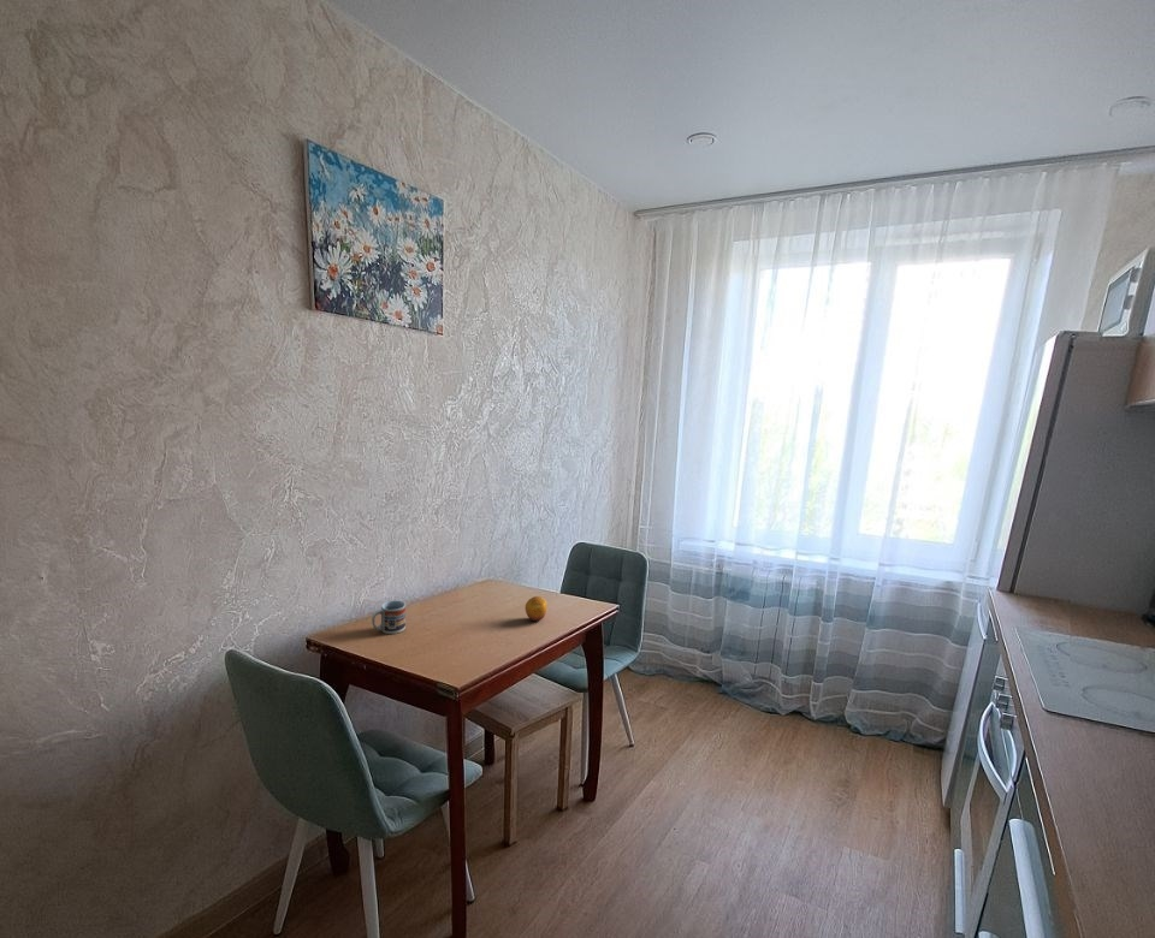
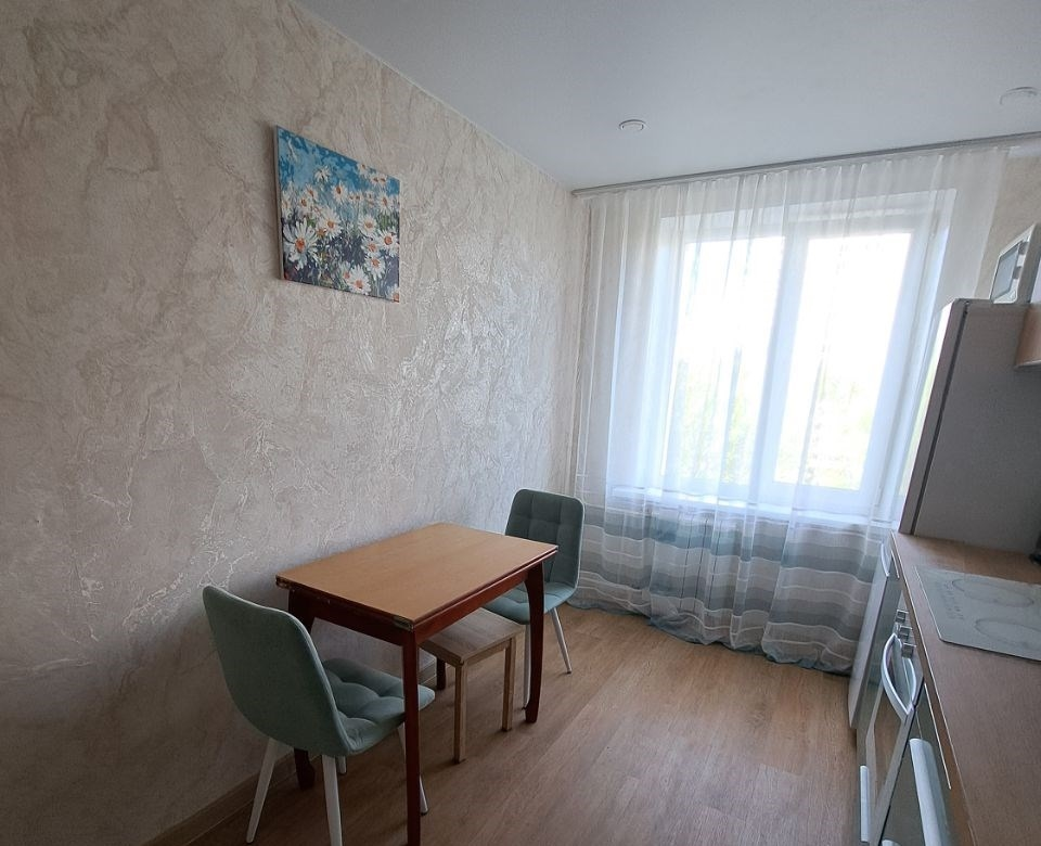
- cup (389, 617)
- fruit (535, 607)
